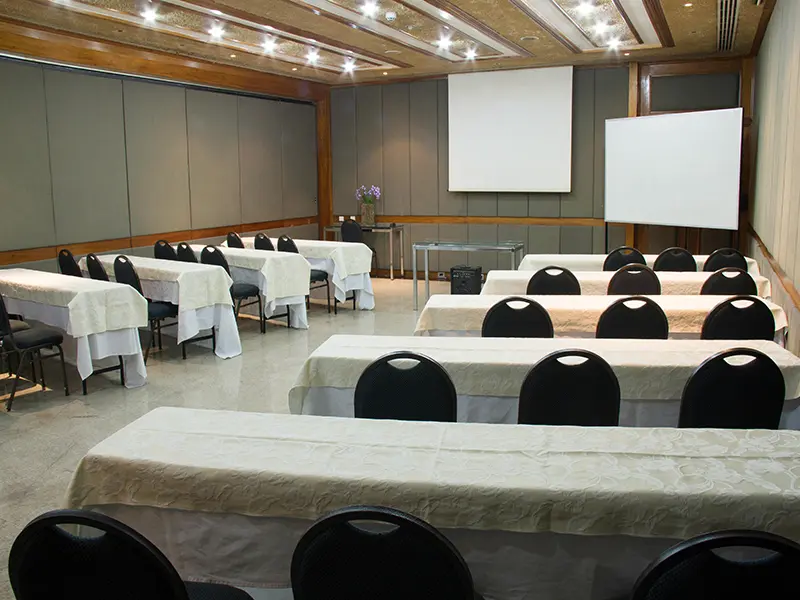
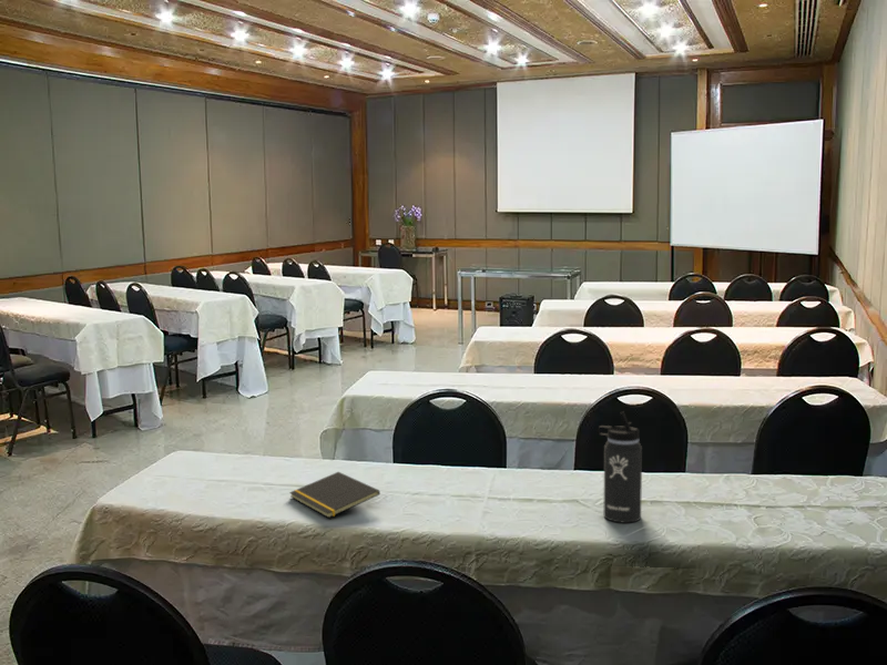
+ thermos bottle (619, 463)
+ notepad (334, 493)
